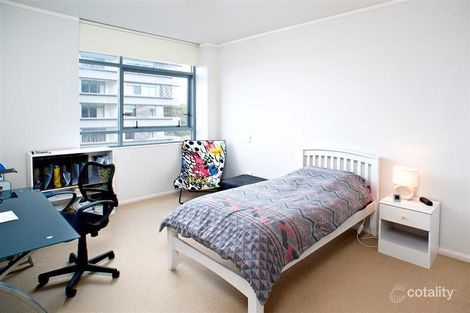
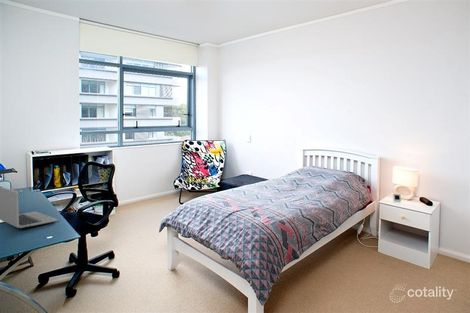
+ laptop (29, 212)
